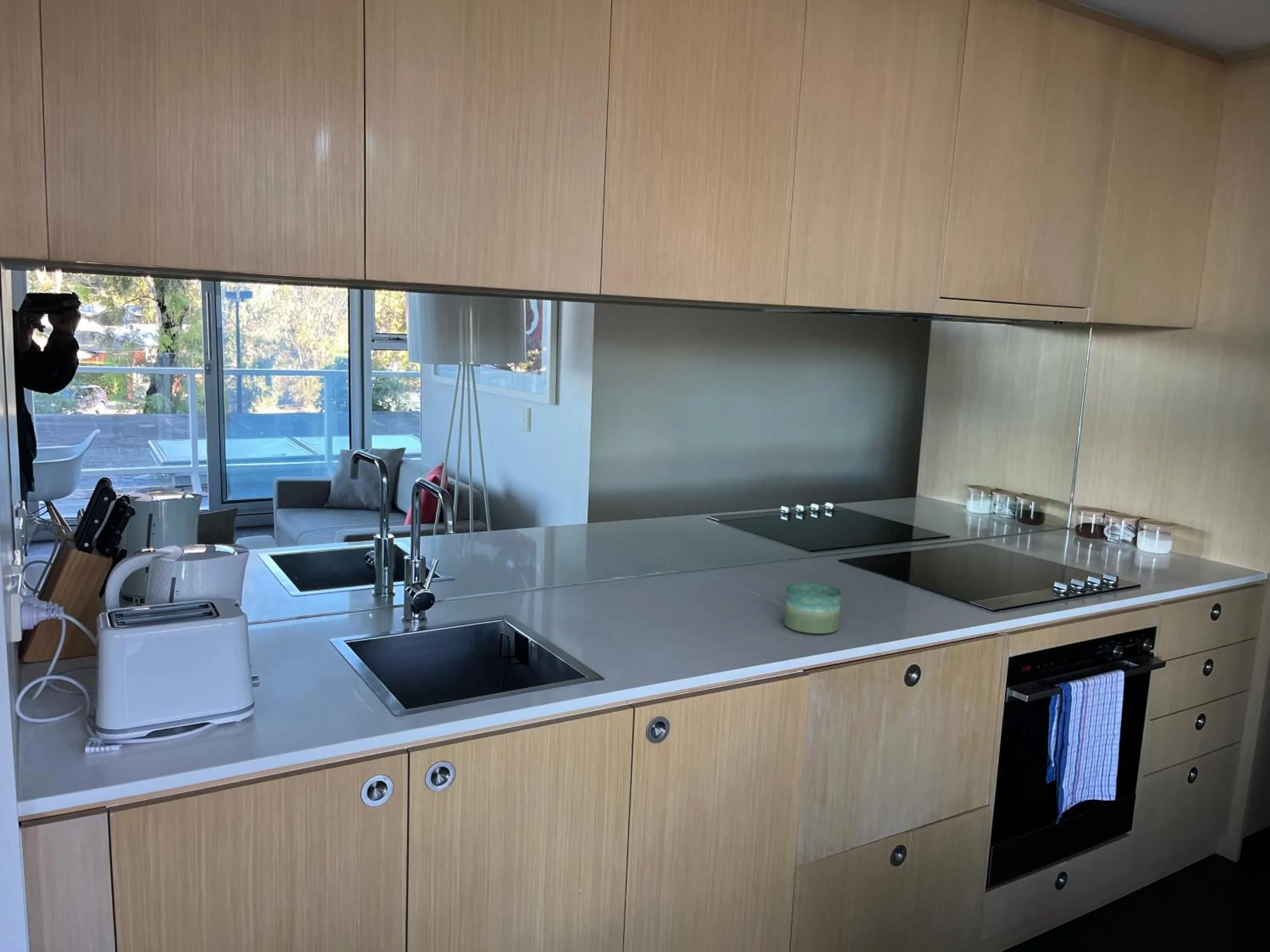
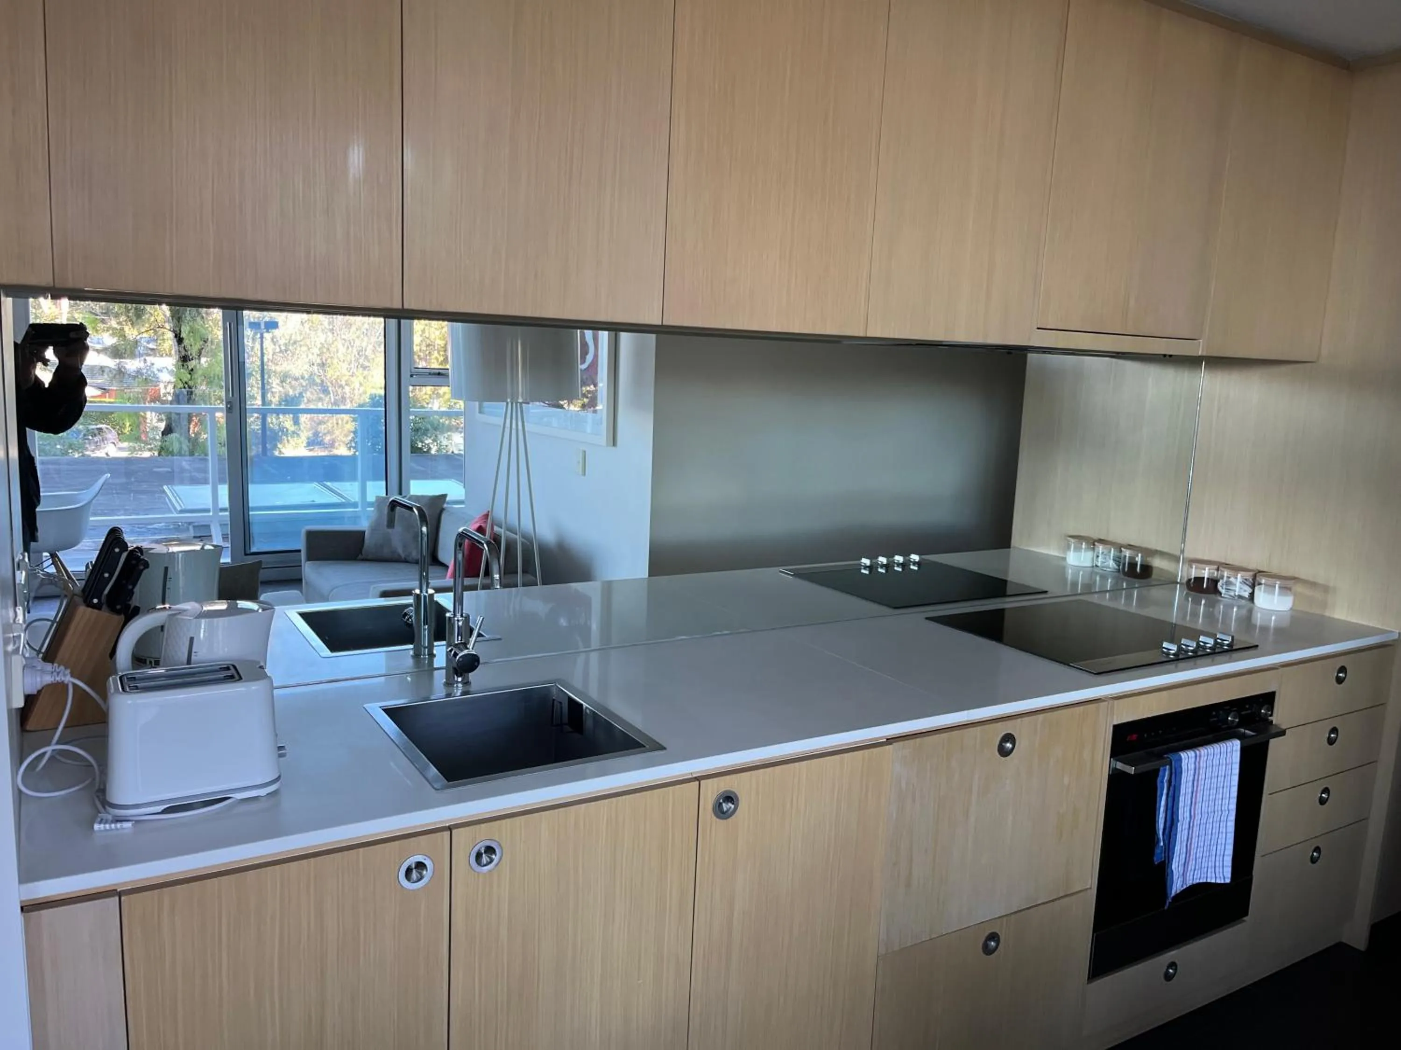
- candle (812, 607)
